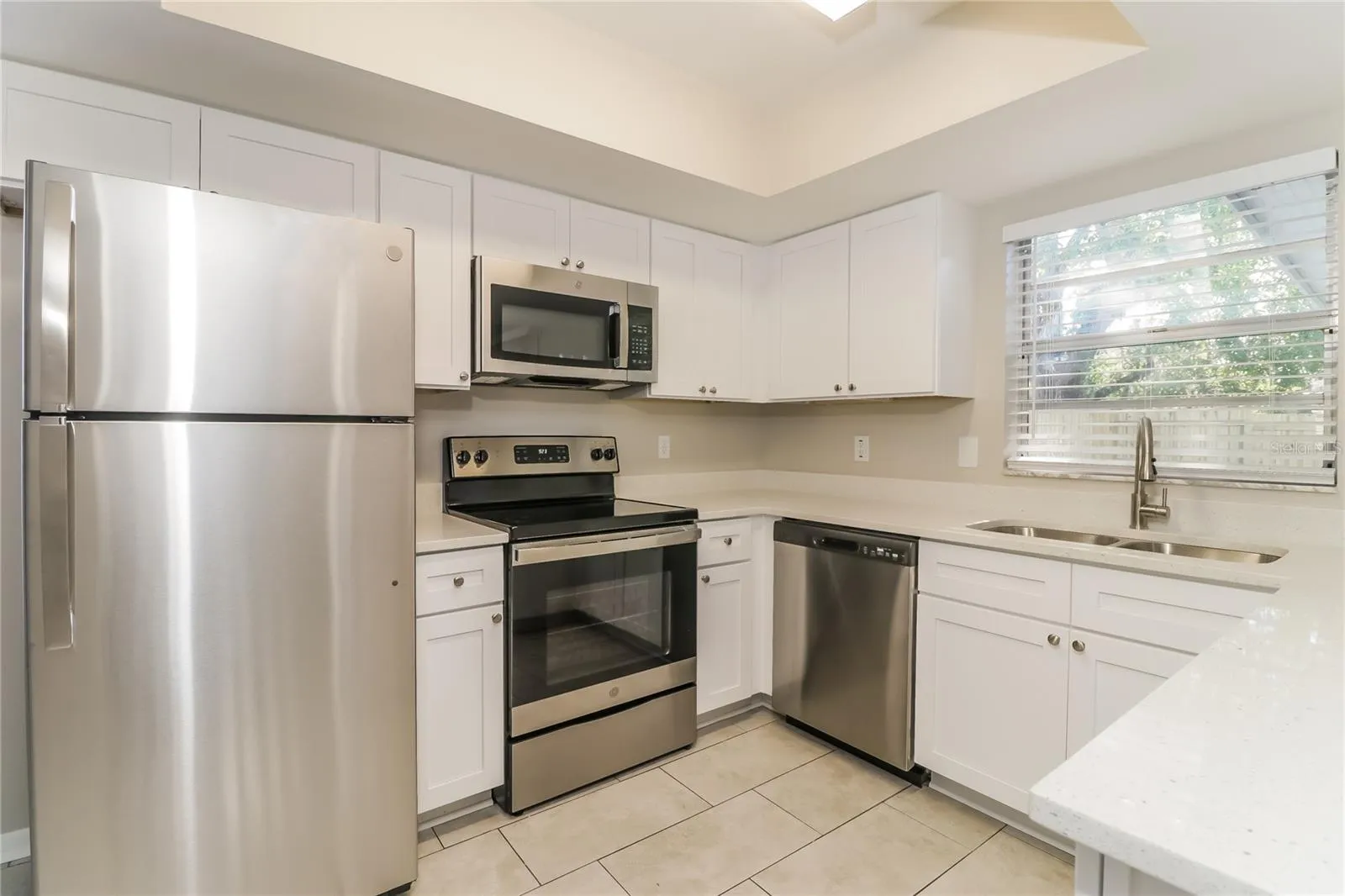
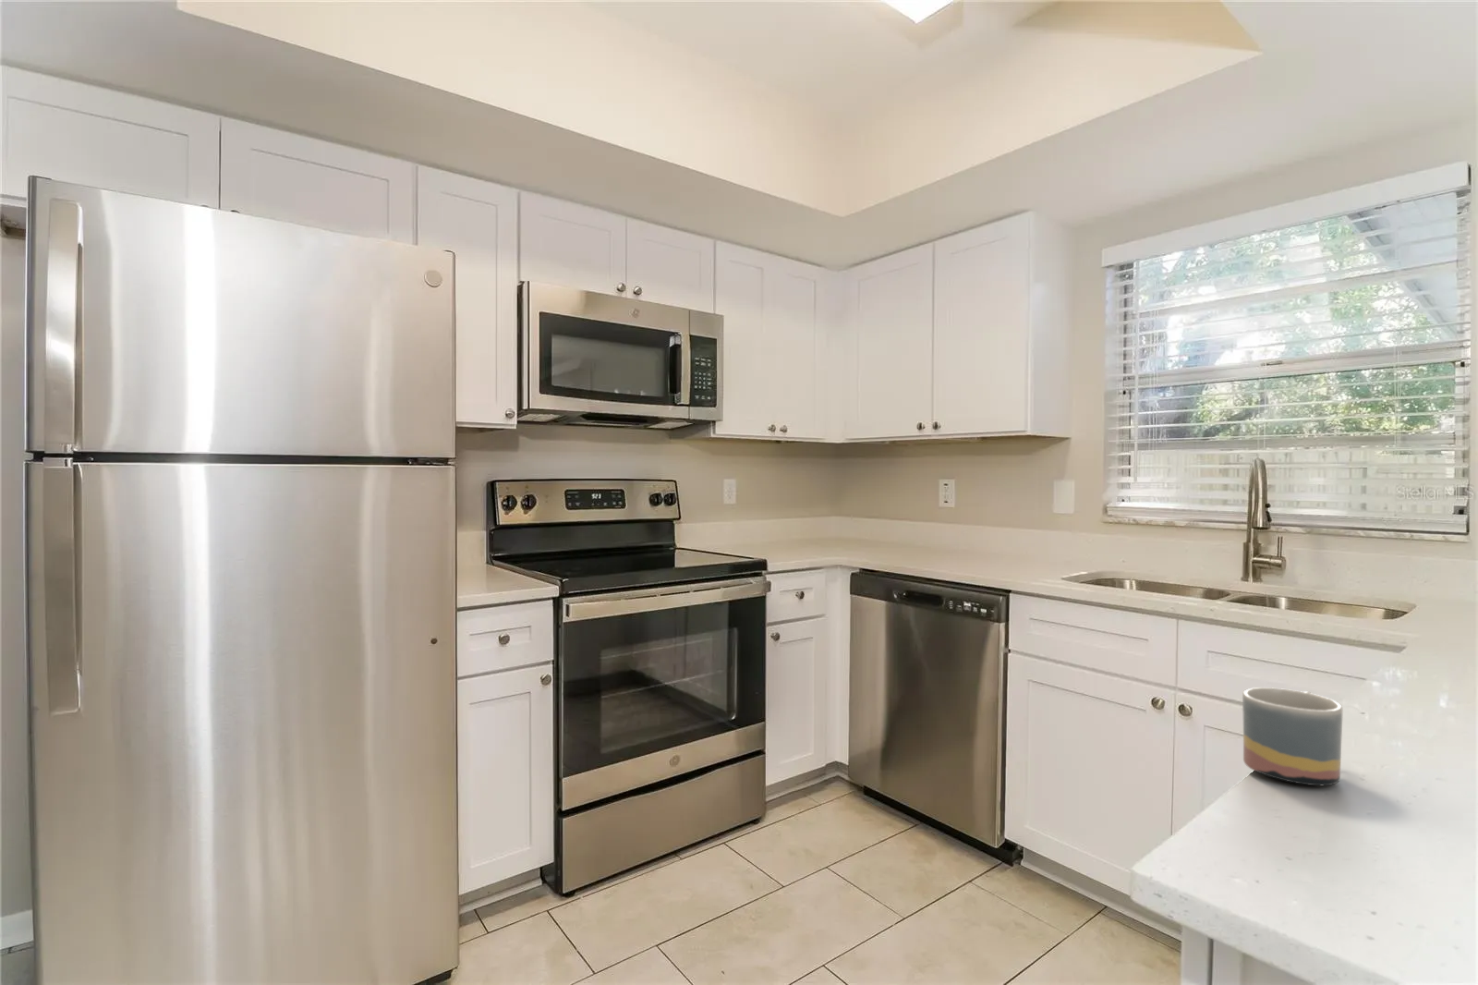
+ mug (1294, 732)
